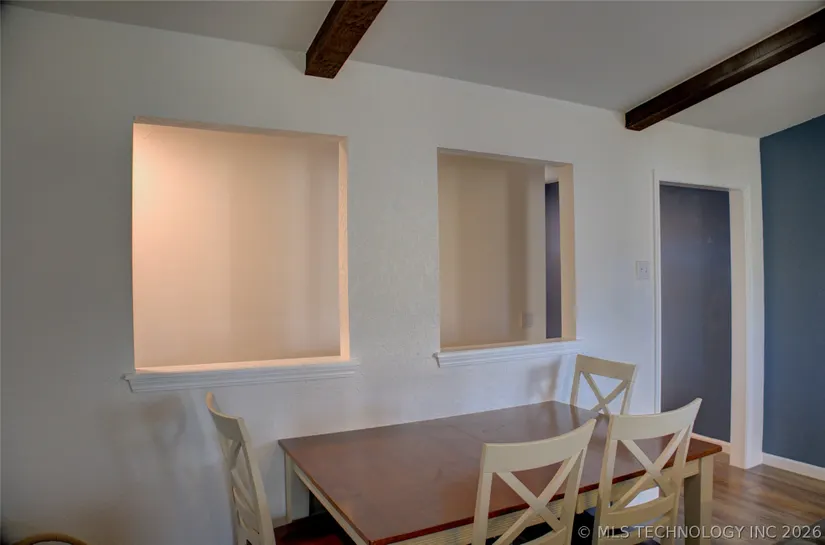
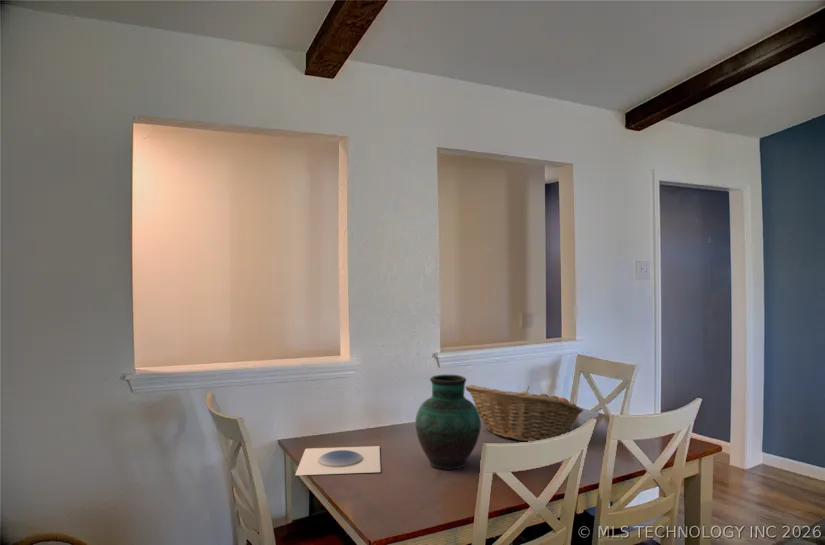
+ plate (340, 456)
+ fruit basket (522, 407)
+ vase (447, 420)
